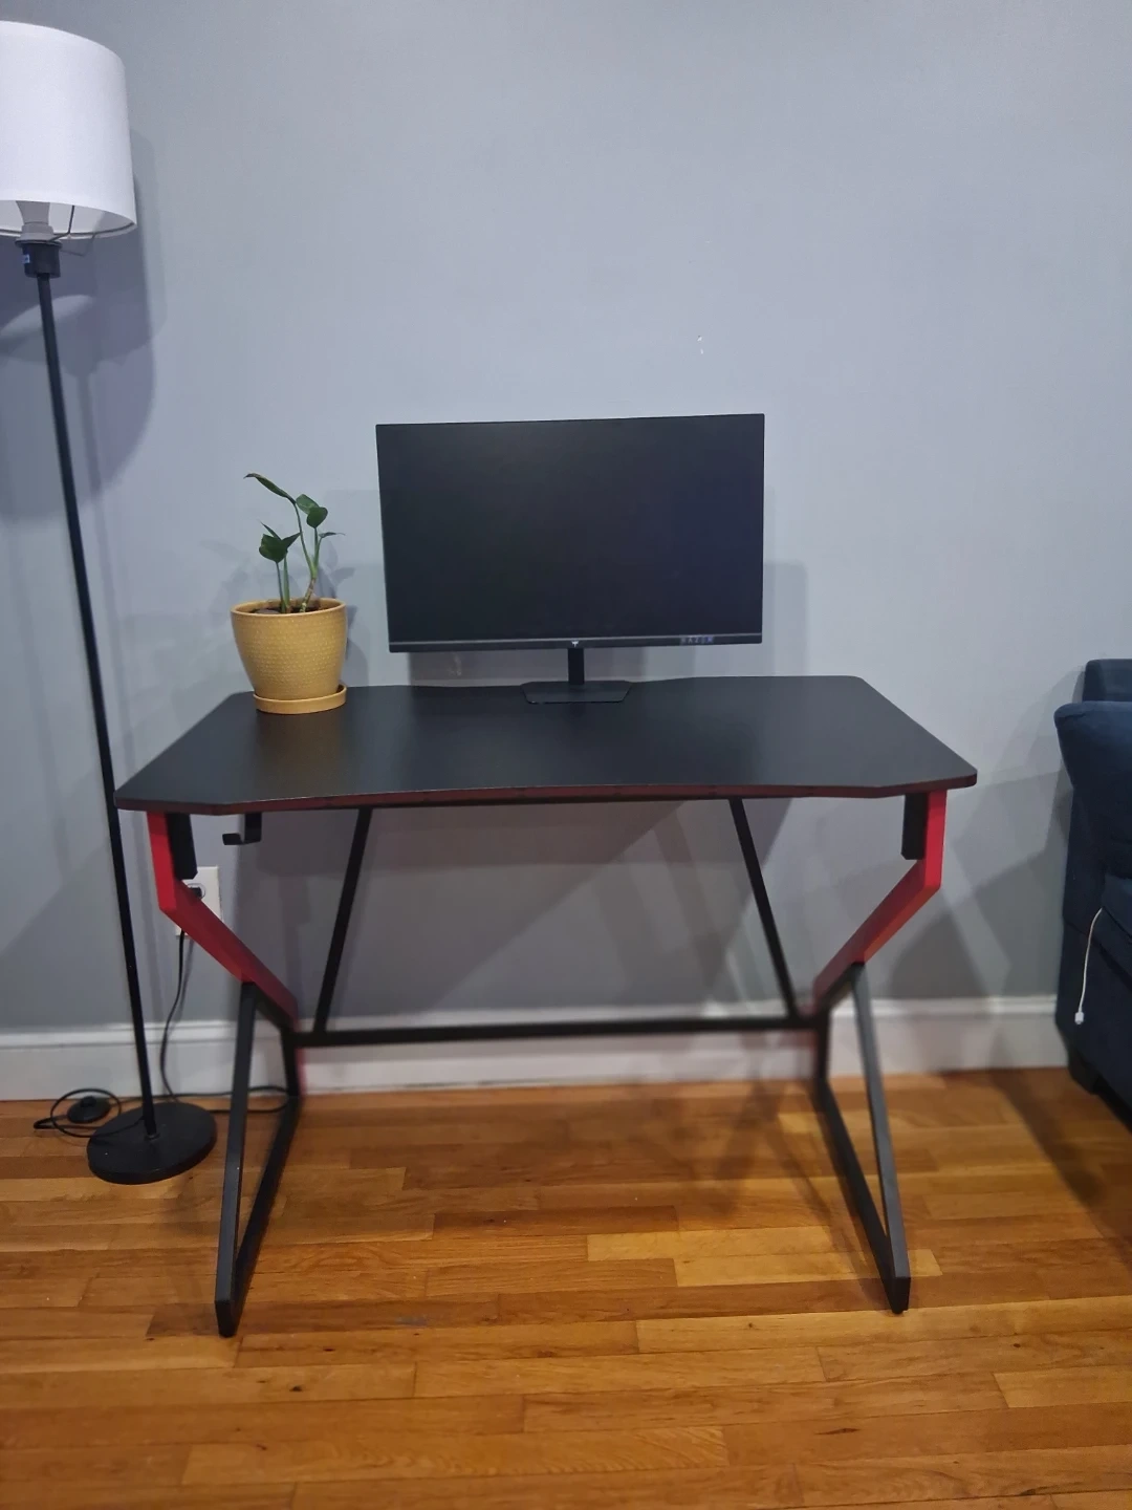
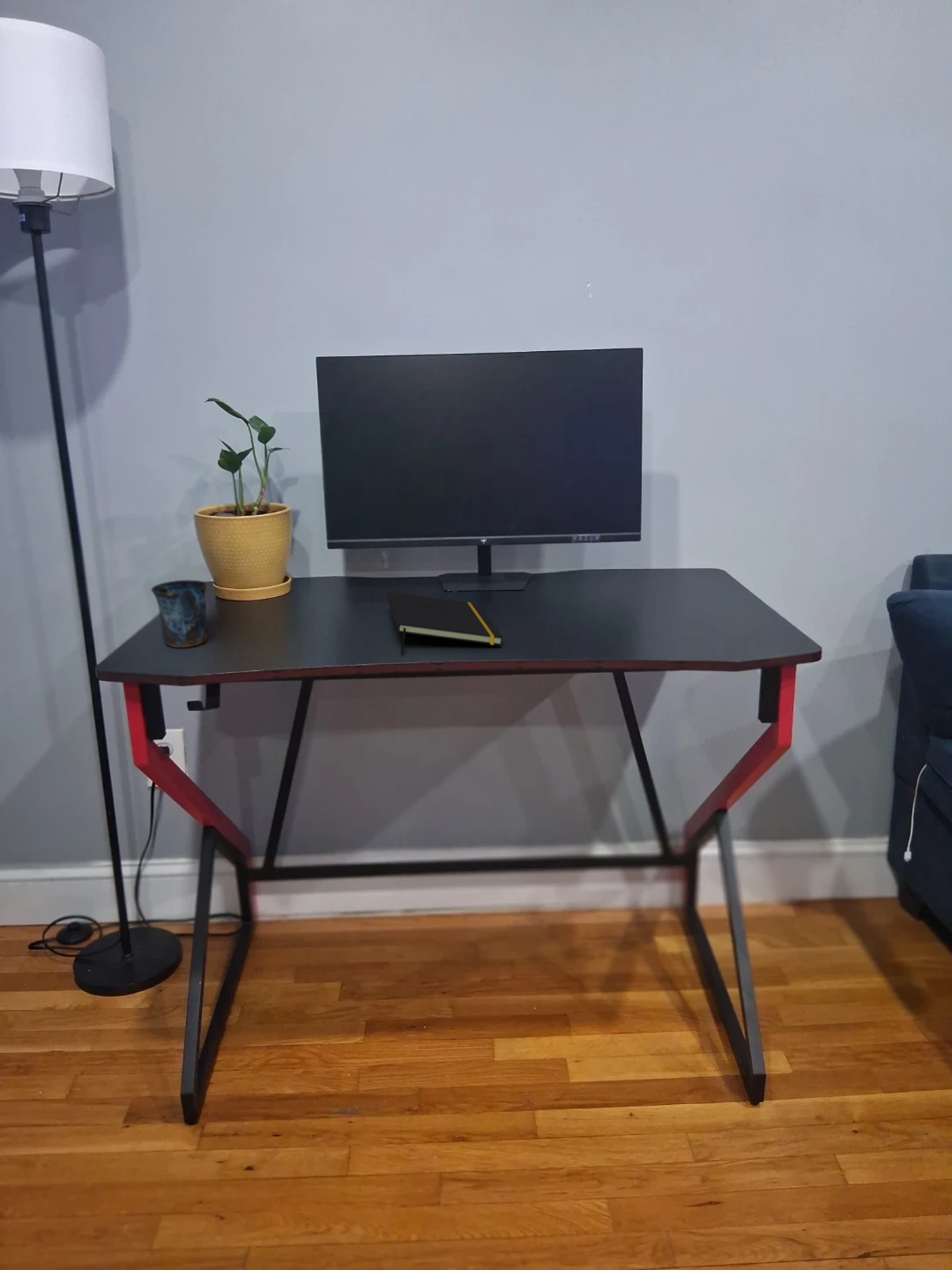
+ notepad (441, 616)
+ mug (182, 616)
